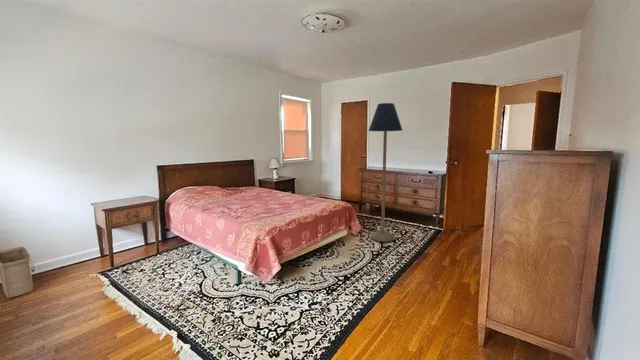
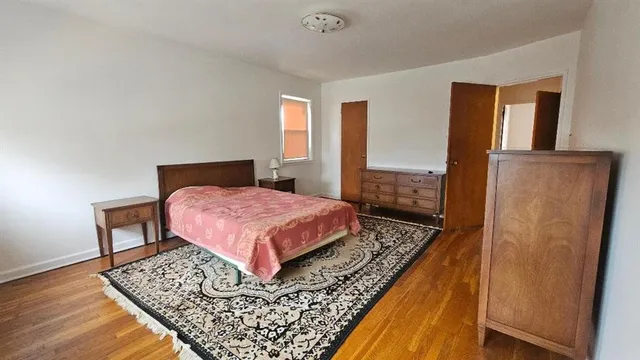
- floor lamp (384, 172)
- basket (15, 270)
